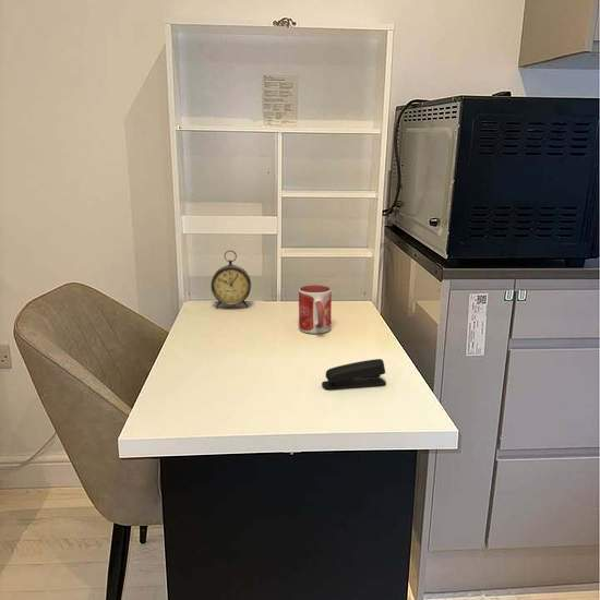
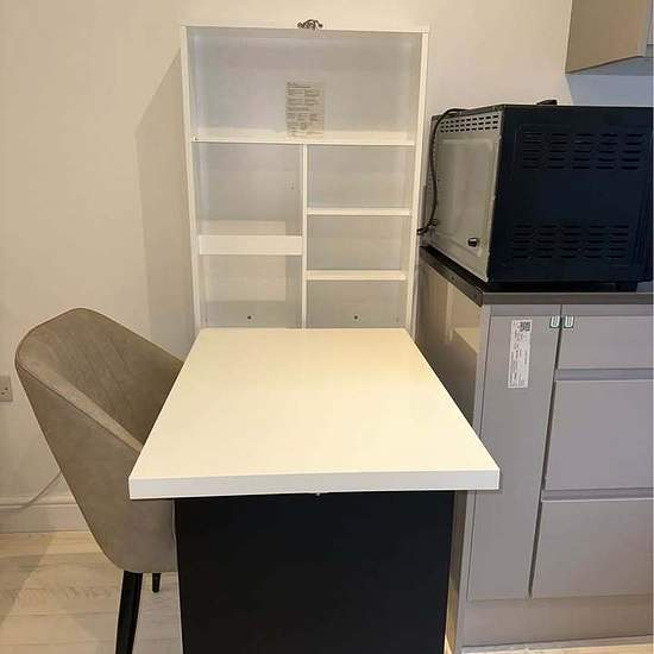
- mug (314, 311)
- alarm clock (230, 278)
- stapler (353, 372)
